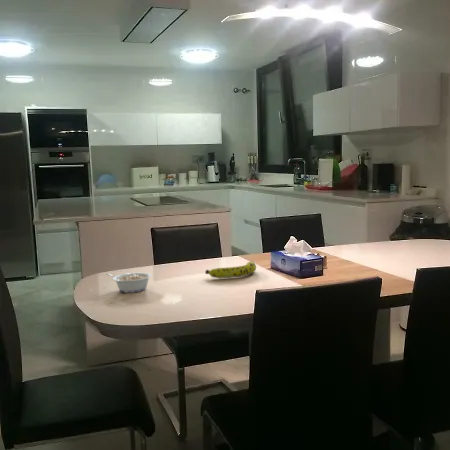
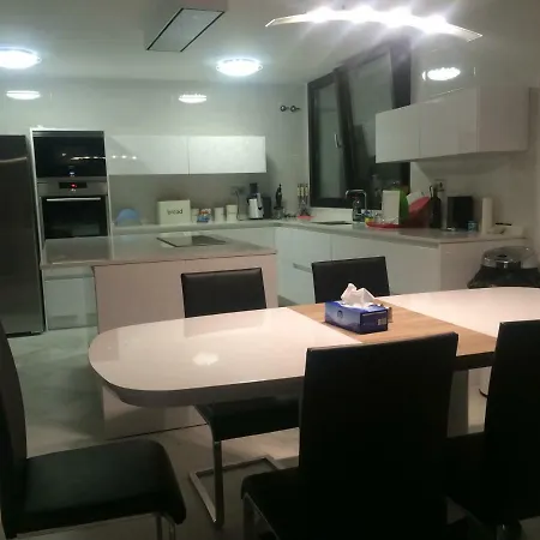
- fruit (231, 269)
- legume (131, 281)
